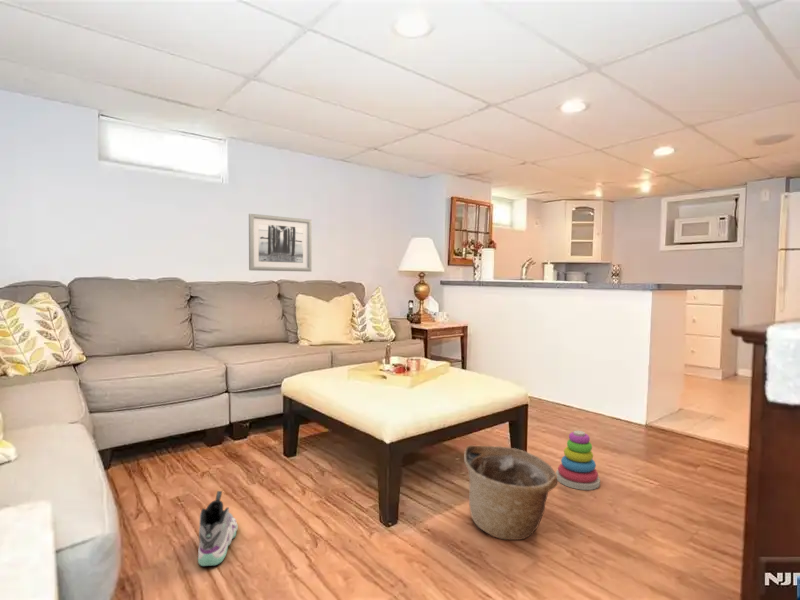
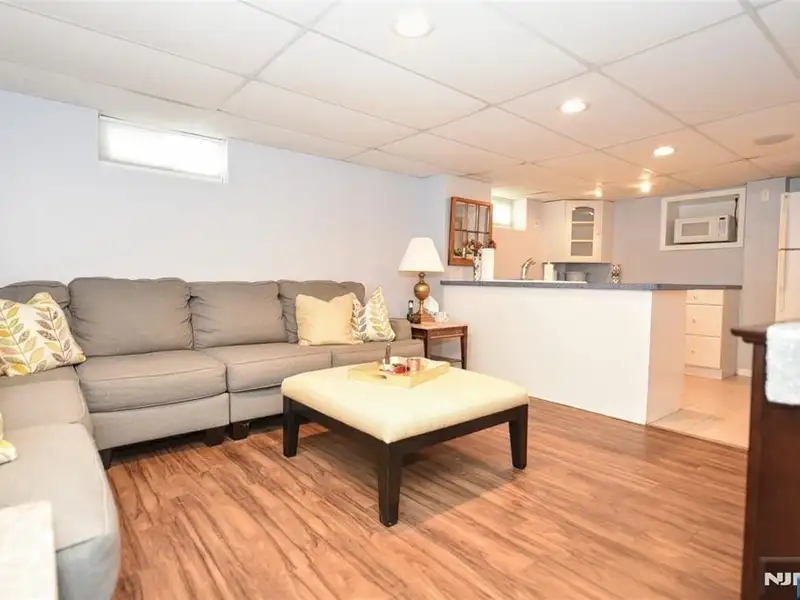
- wall art (281, 244)
- basket (508, 489)
- sneaker (219, 516)
- stacking toy (578, 456)
